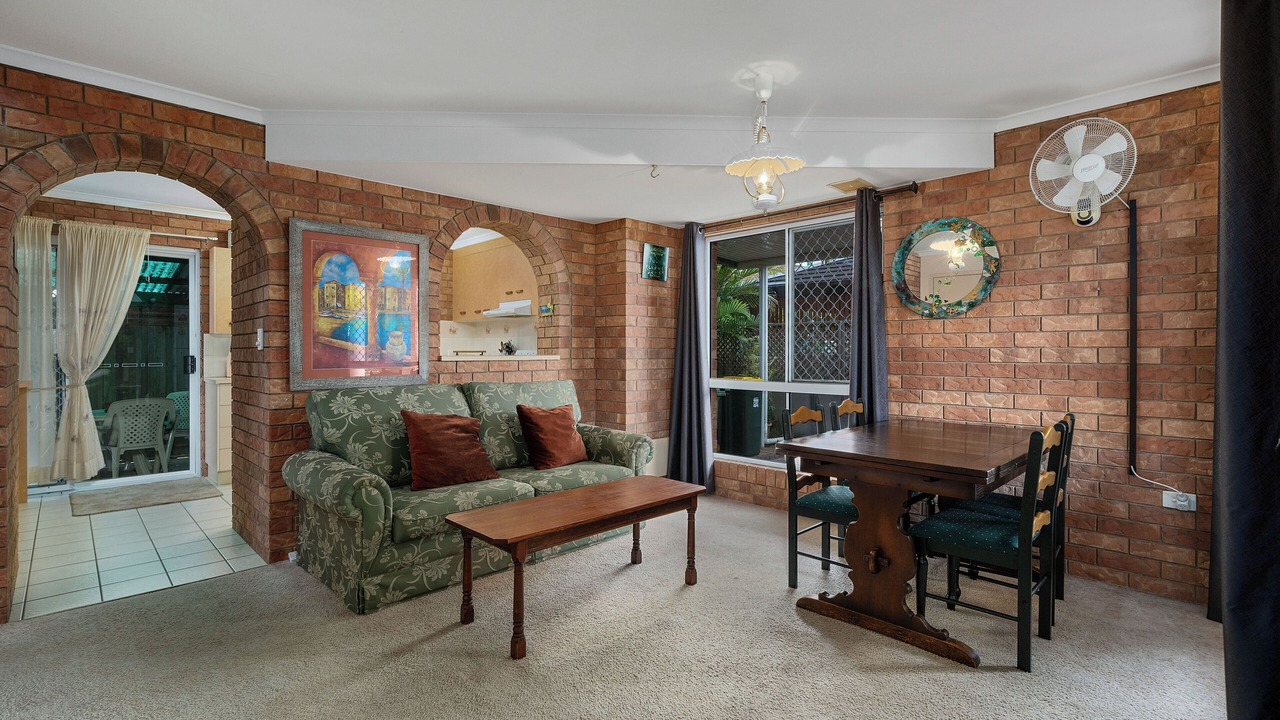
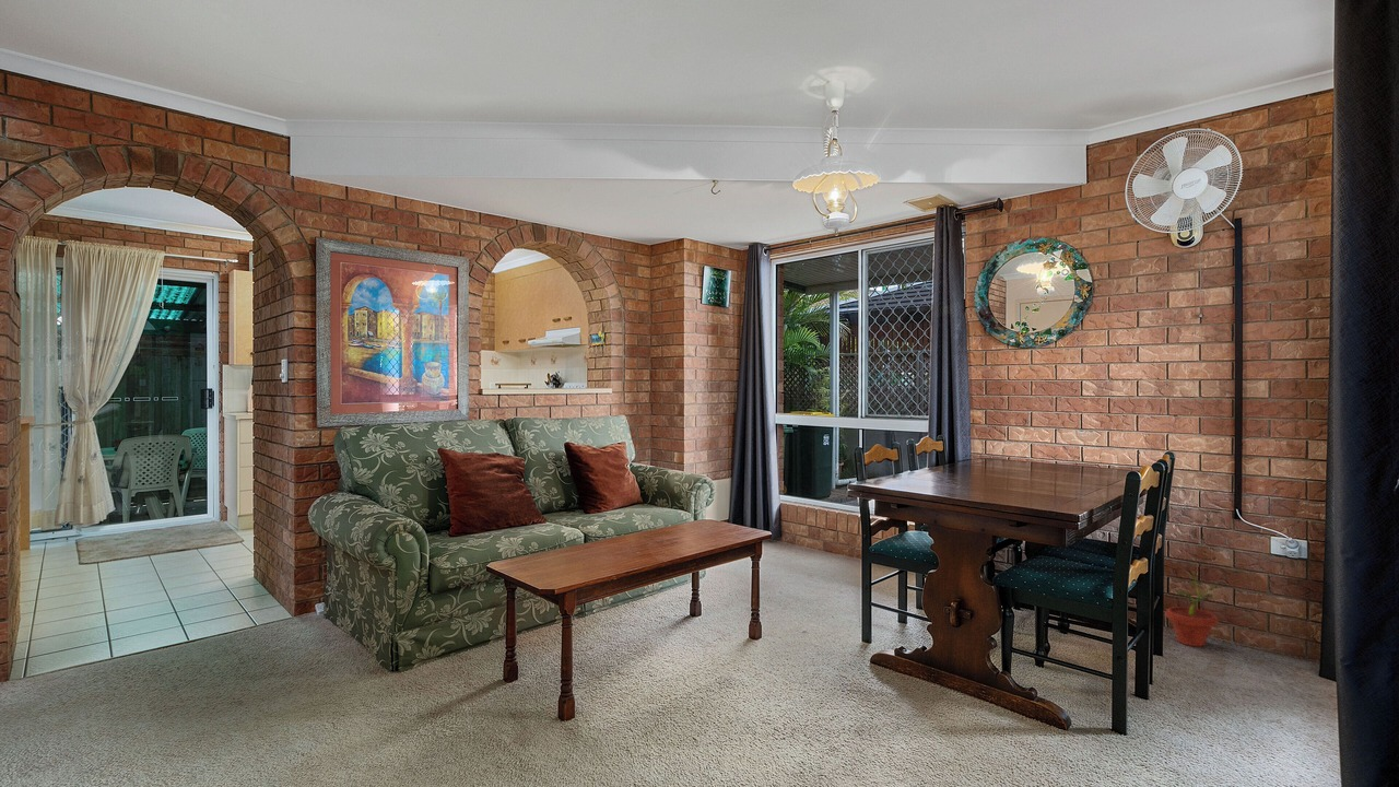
+ potted plant (1194, 608)
